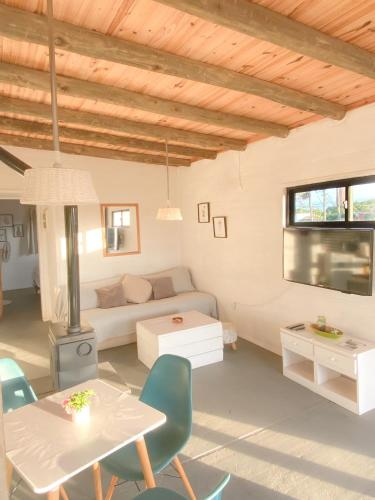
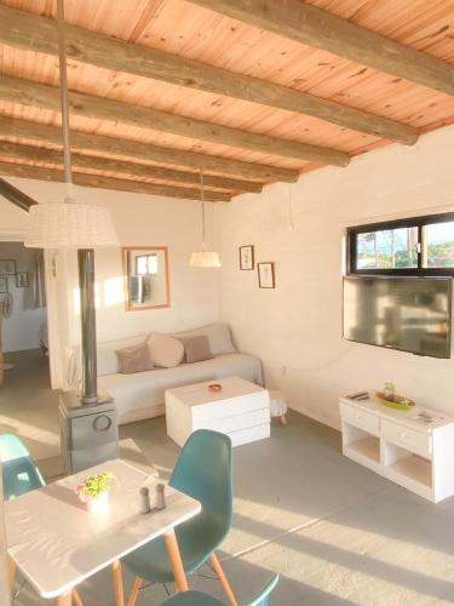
+ salt and pepper shaker (149, 498)
